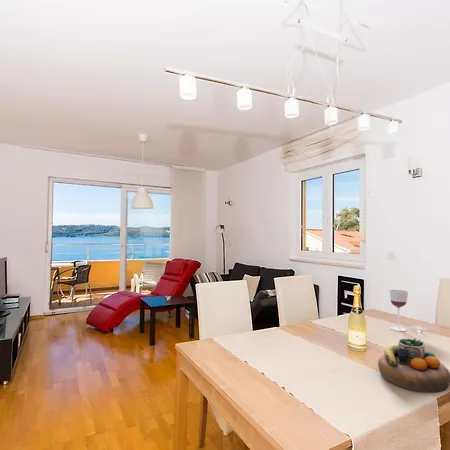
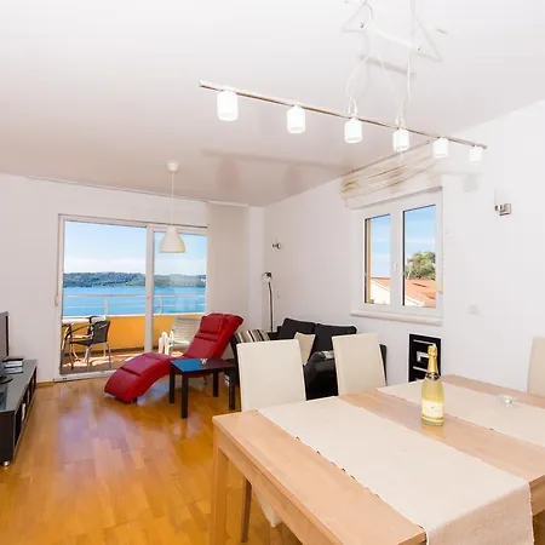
- decorative bowl (412, 358)
- wineglass (398, 310)
